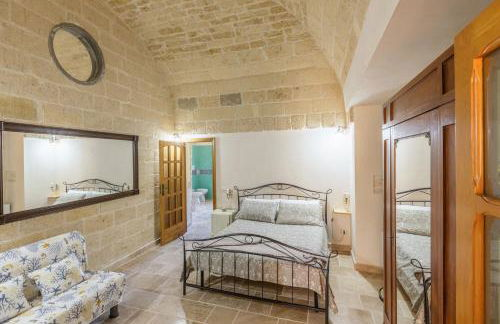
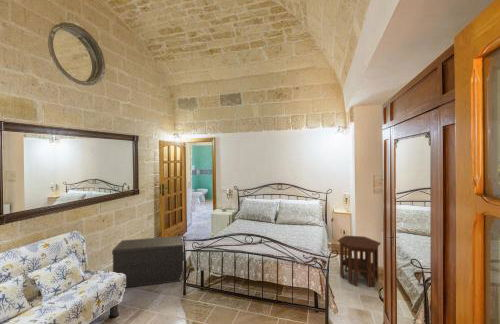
+ side table (358, 259)
+ bench (152, 259)
